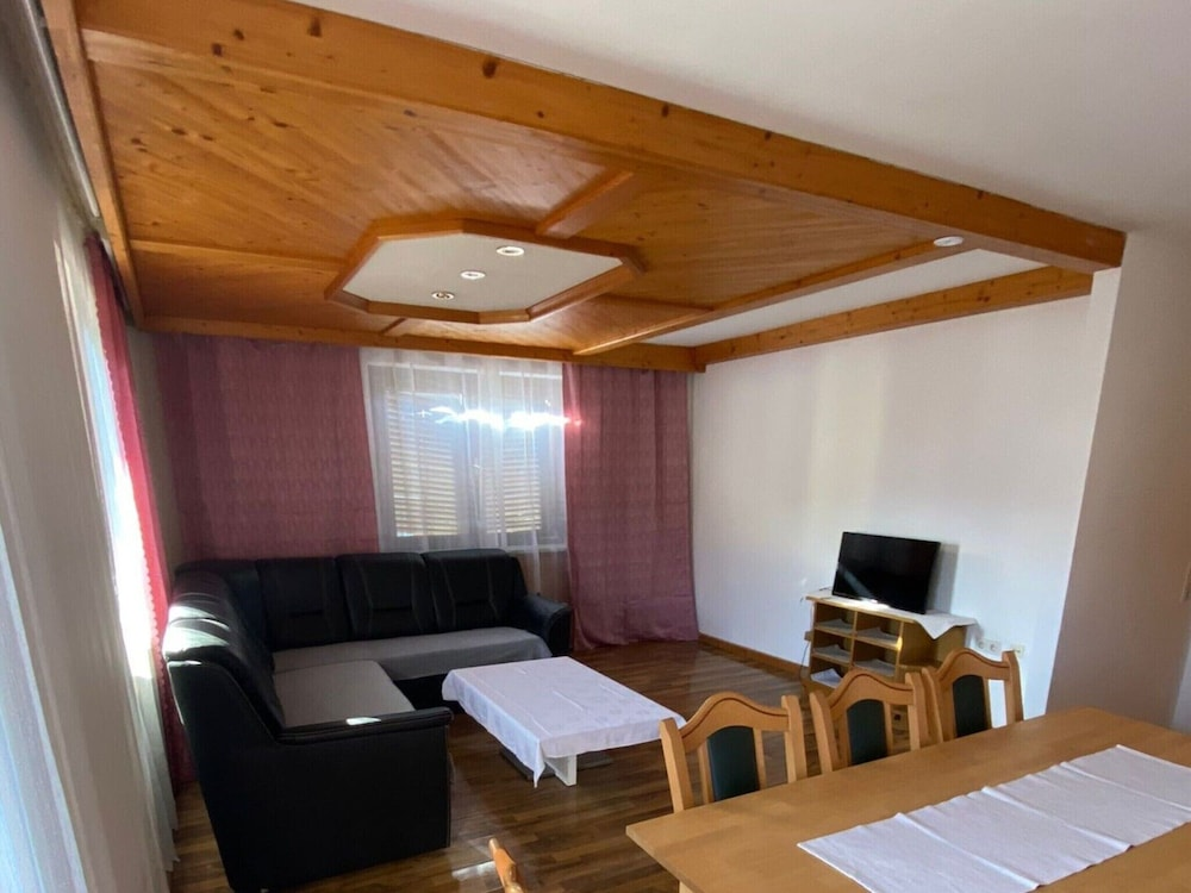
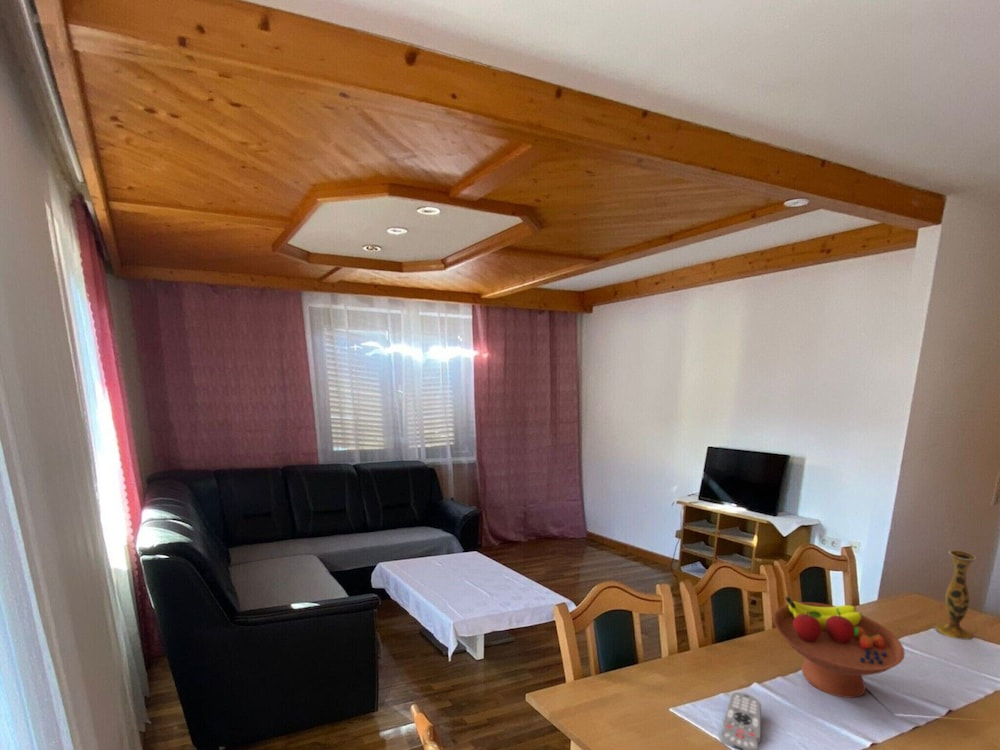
+ fruit bowl (834, 647)
+ remote control (742, 721)
+ vase (956, 593)
